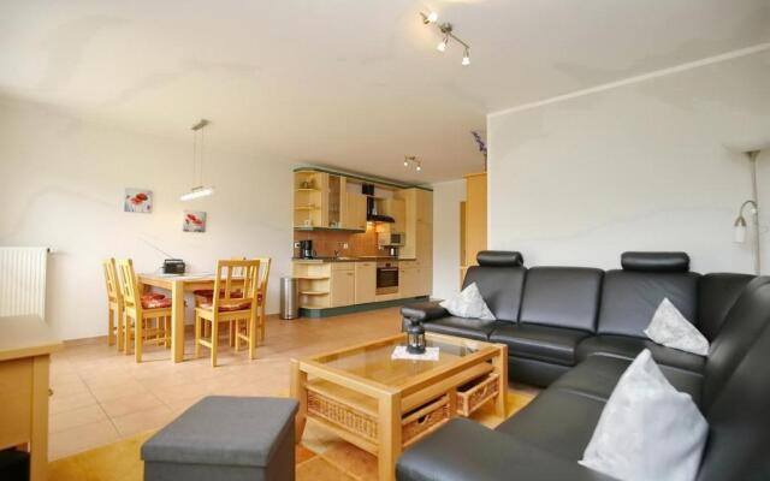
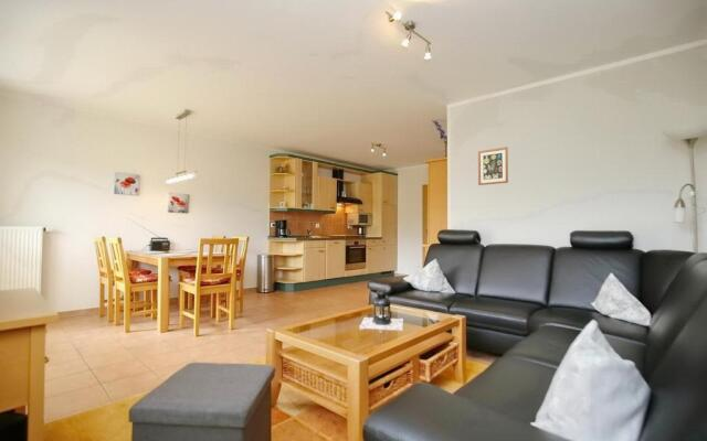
+ wall art (492, 166)
